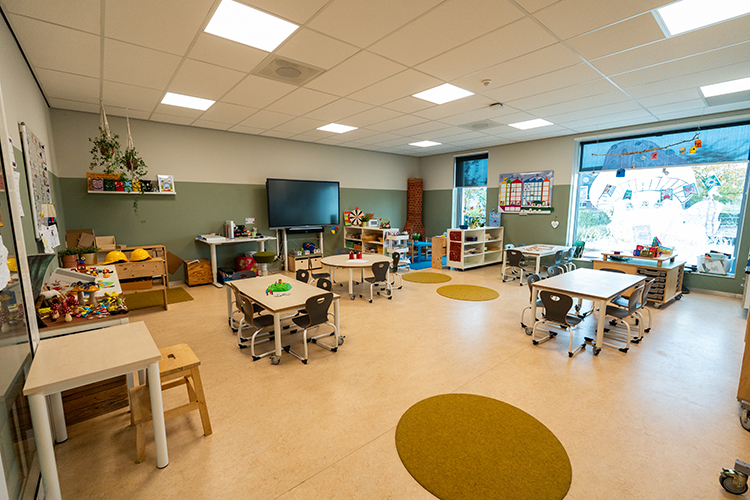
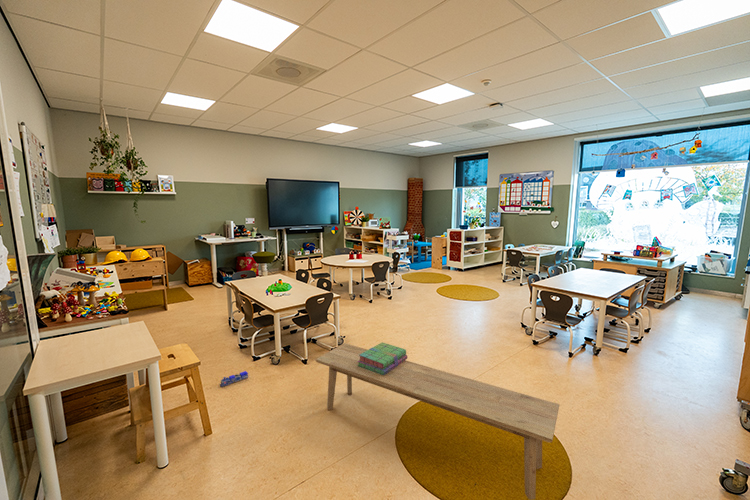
+ bench (422, 401)
+ toy train (234, 377)
+ stack of books (382, 357)
